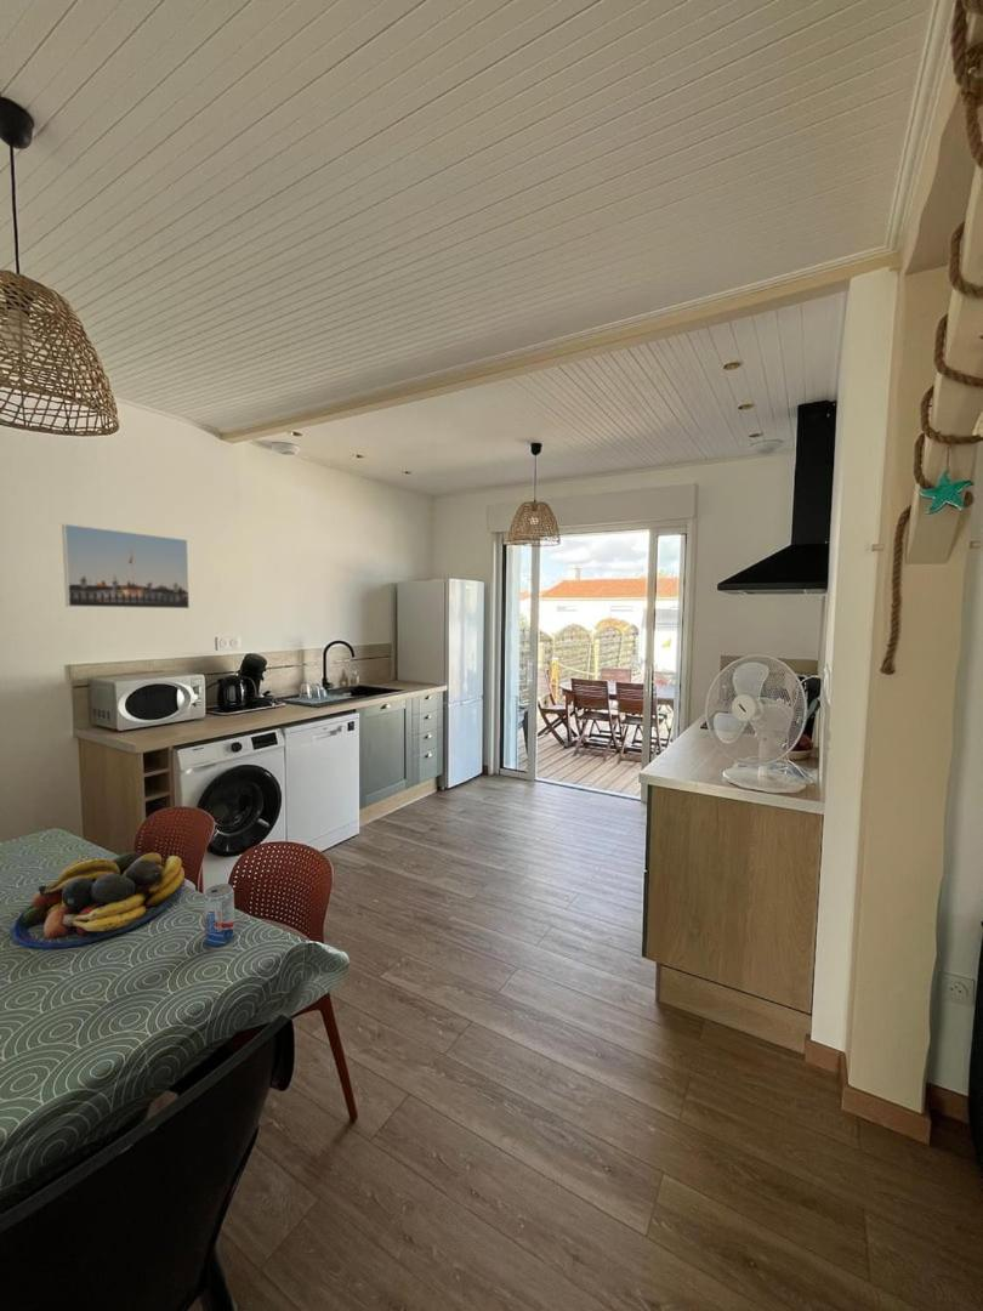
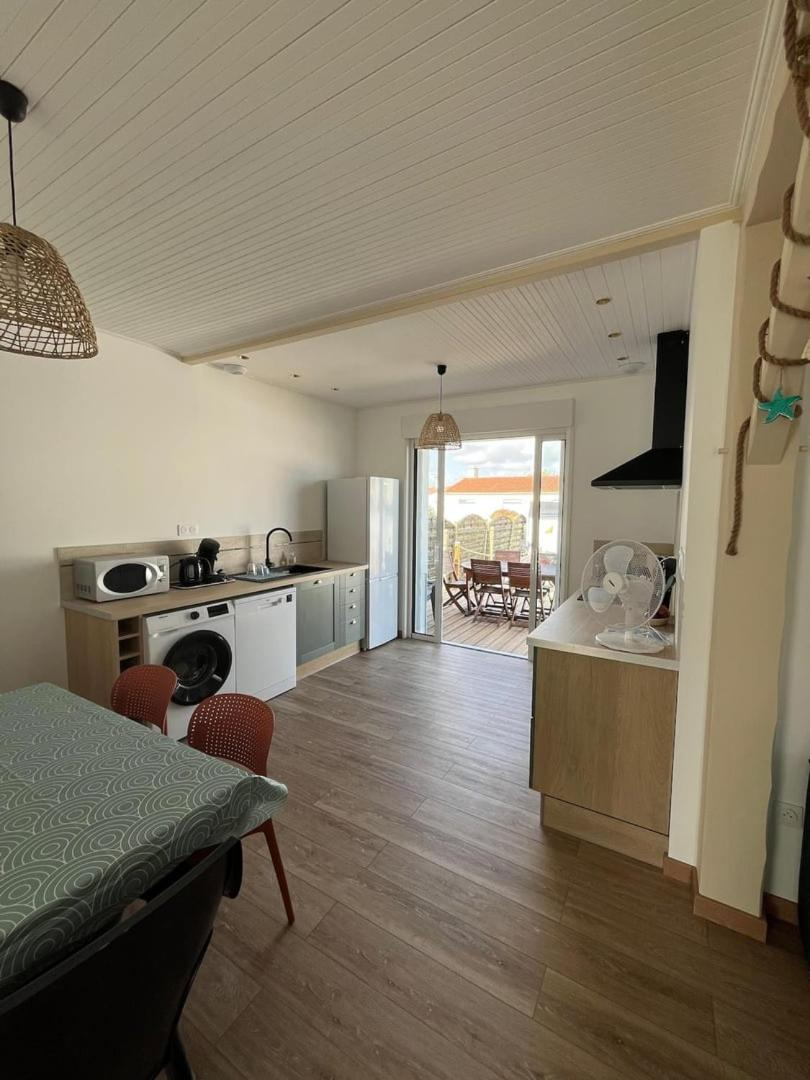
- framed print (131, 569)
- fruit bowl (101, 882)
- beverage can (218, 913)
